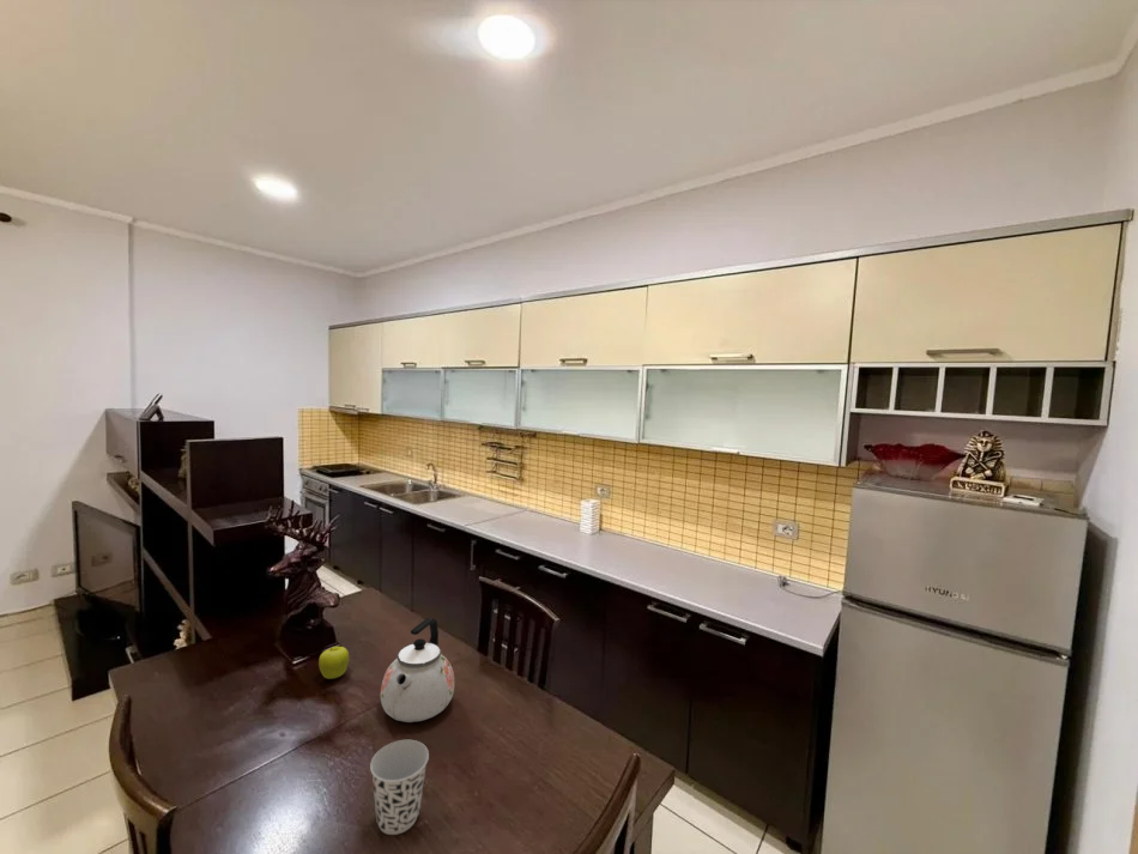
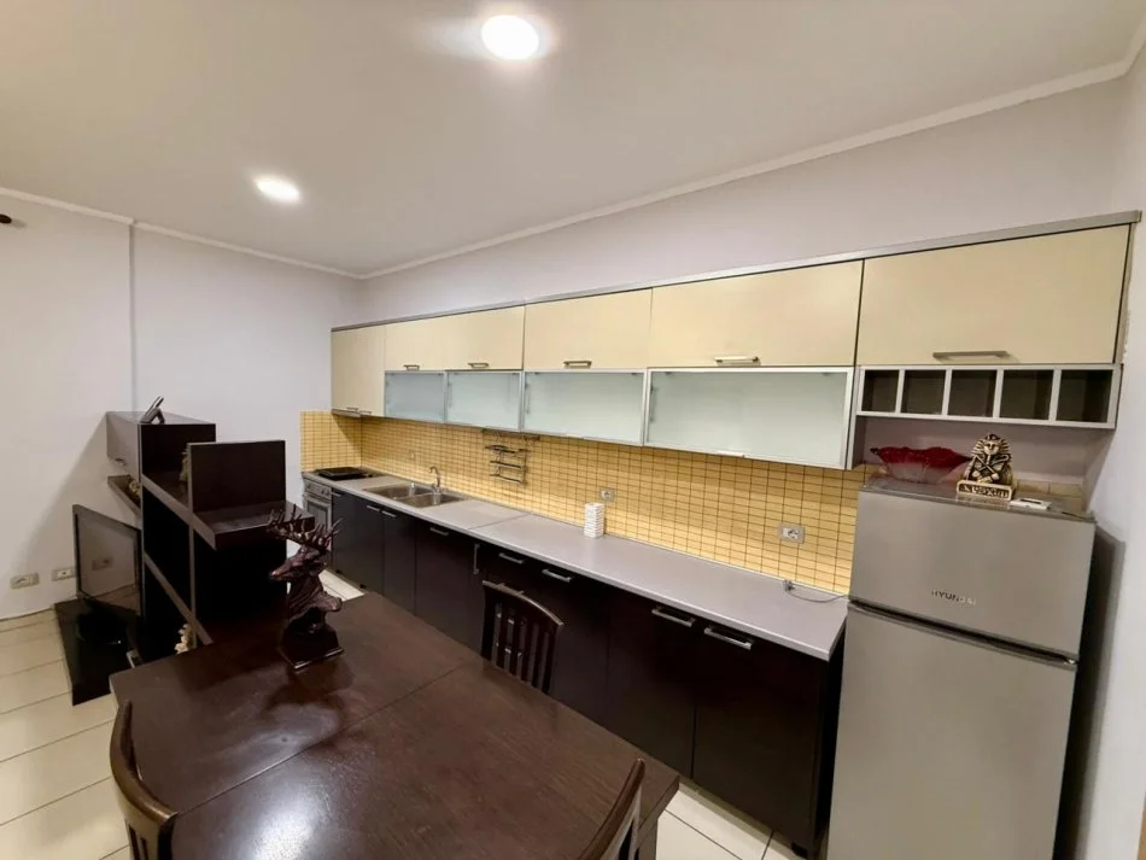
- kettle (418, 666)
- cup (399, 788)
- fruit (333, 661)
